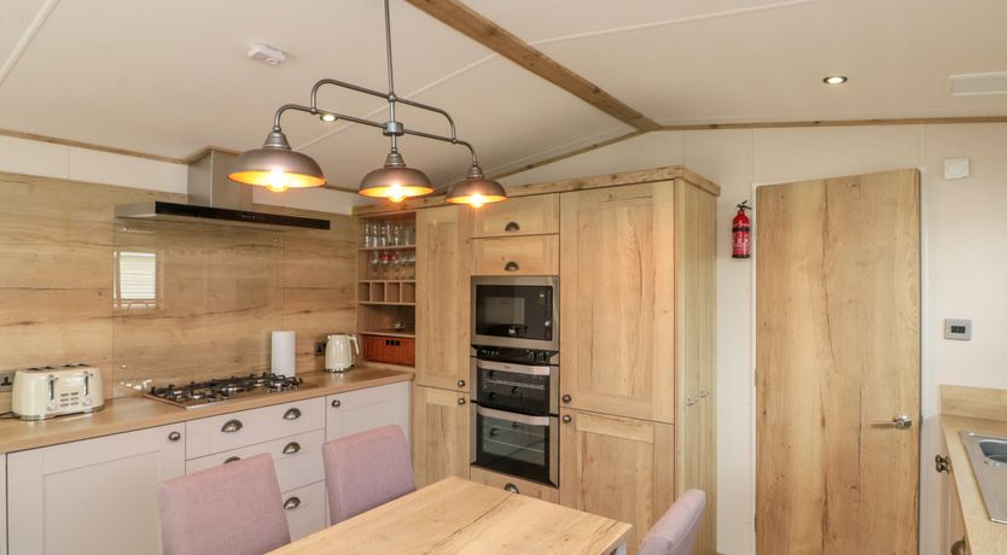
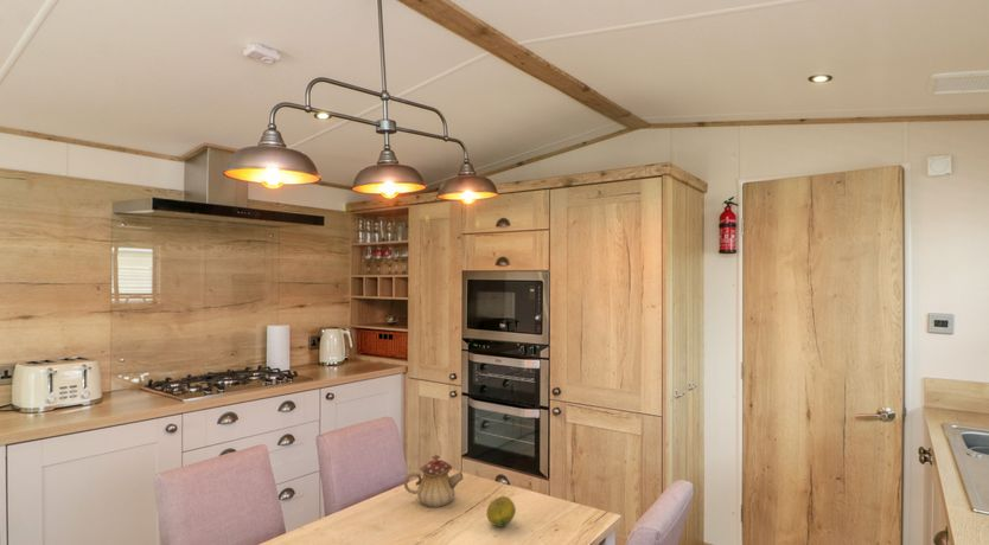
+ teapot (433, 477)
+ fruit (500, 511)
